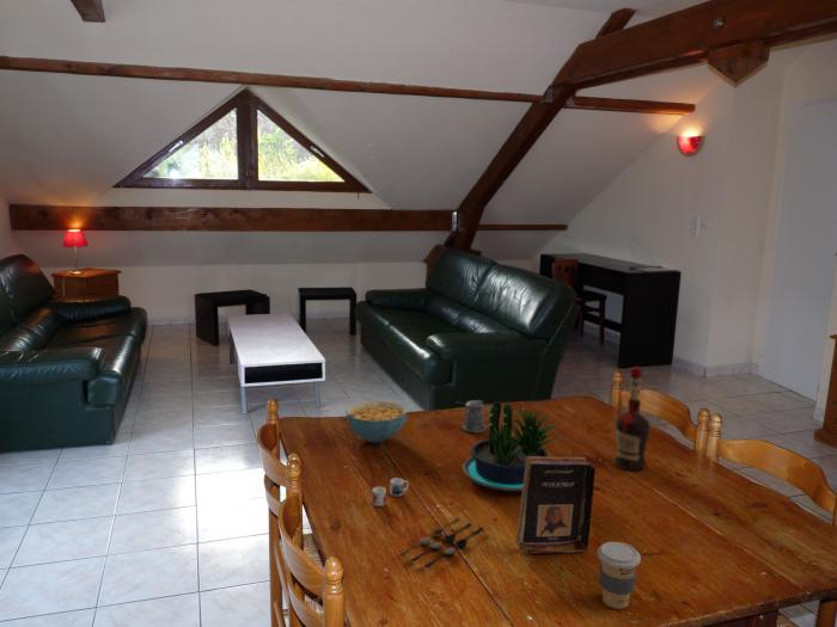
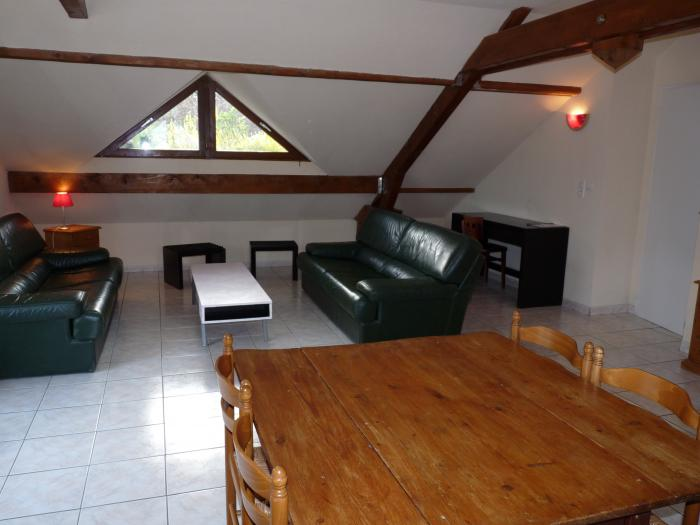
- book (555, 504)
- cereal bowl (375, 424)
- potted plant (514, 441)
- spoon (441, 542)
- pepper shaker (471, 413)
- mug (385, 490)
- coffee cup (617, 576)
- liquor (633, 417)
